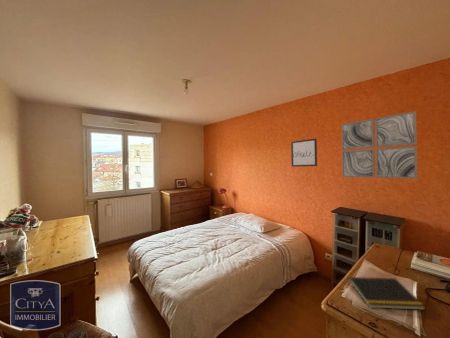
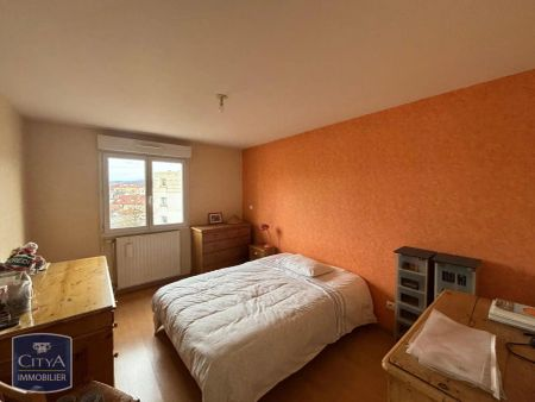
- wall art (303, 153)
- notepad (383, 291)
- wall art (373, 147)
